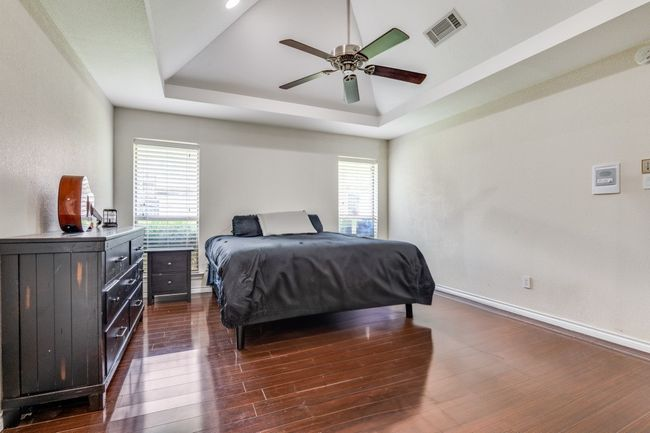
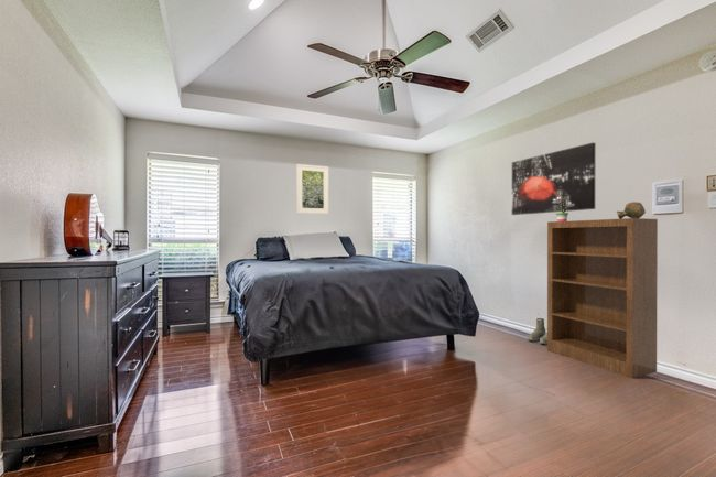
+ boots (543, 330)
+ ceramic vessel (631, 210)
+ bookshelf (597, 290)
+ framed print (313, 189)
+ potted plant (563, 206)
+ wall art (549, 183)
